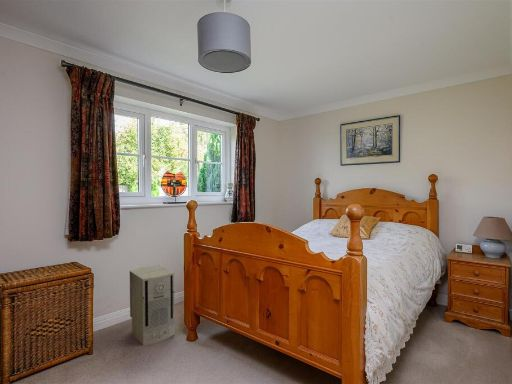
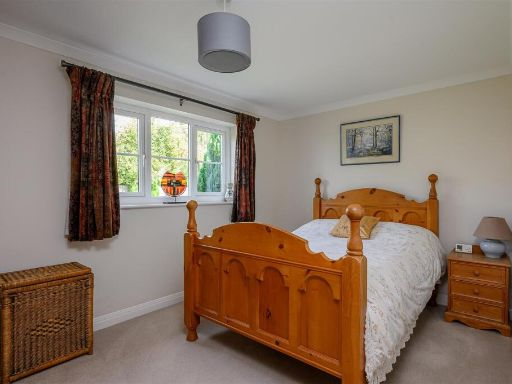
- air purifier (151, 302)
